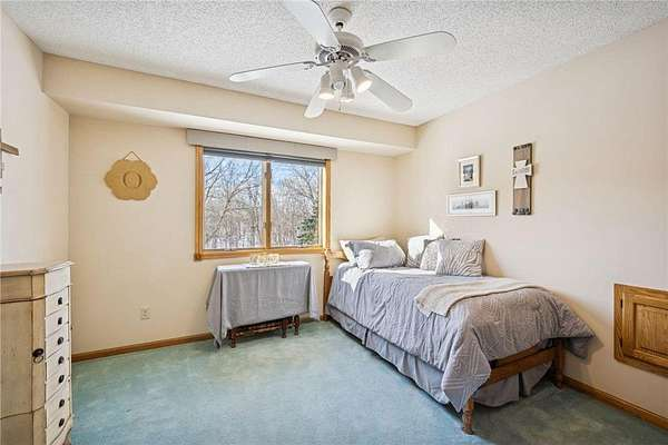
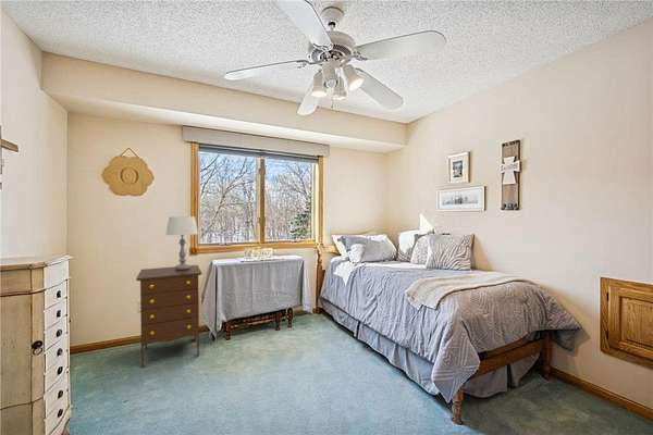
+ dresser (171, 311)
+ table lamp (182, 243)
